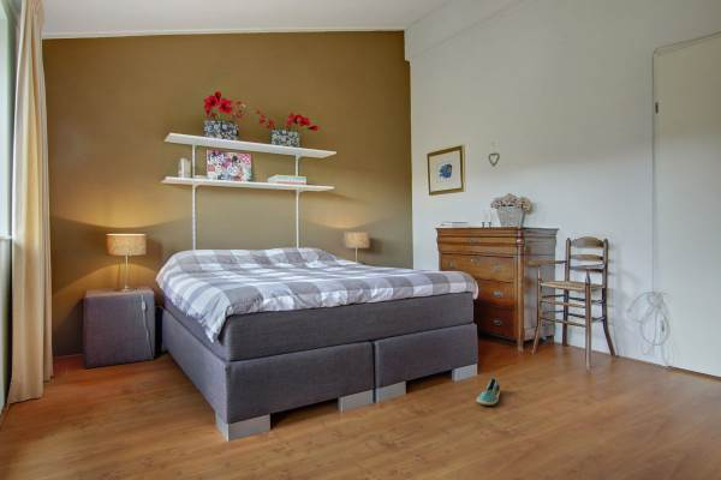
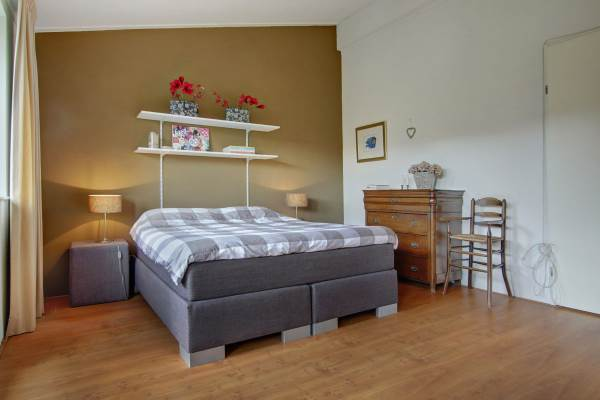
- shoe (489, 391)
